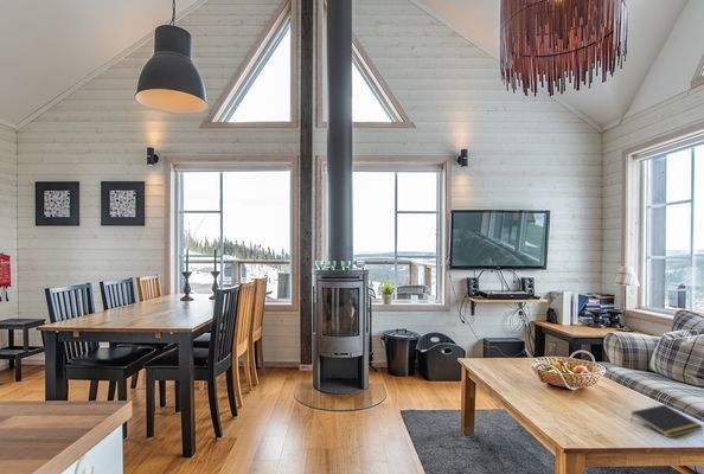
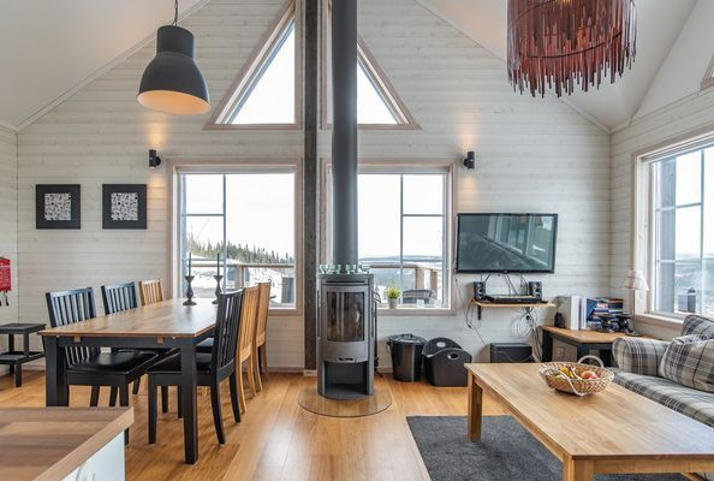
- notepad (666, 419)
